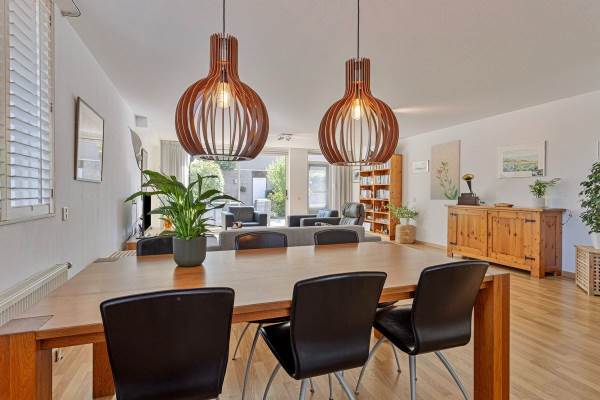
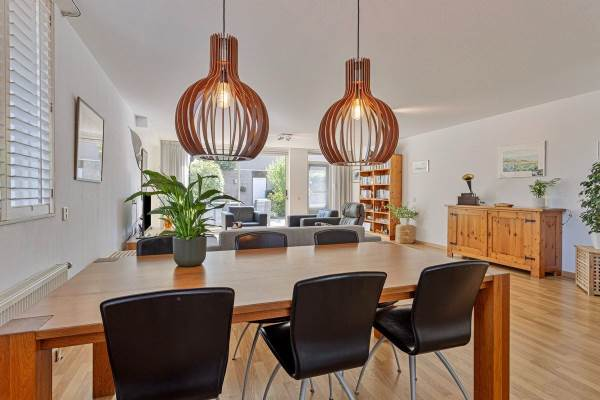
- wall art (444, 171)
